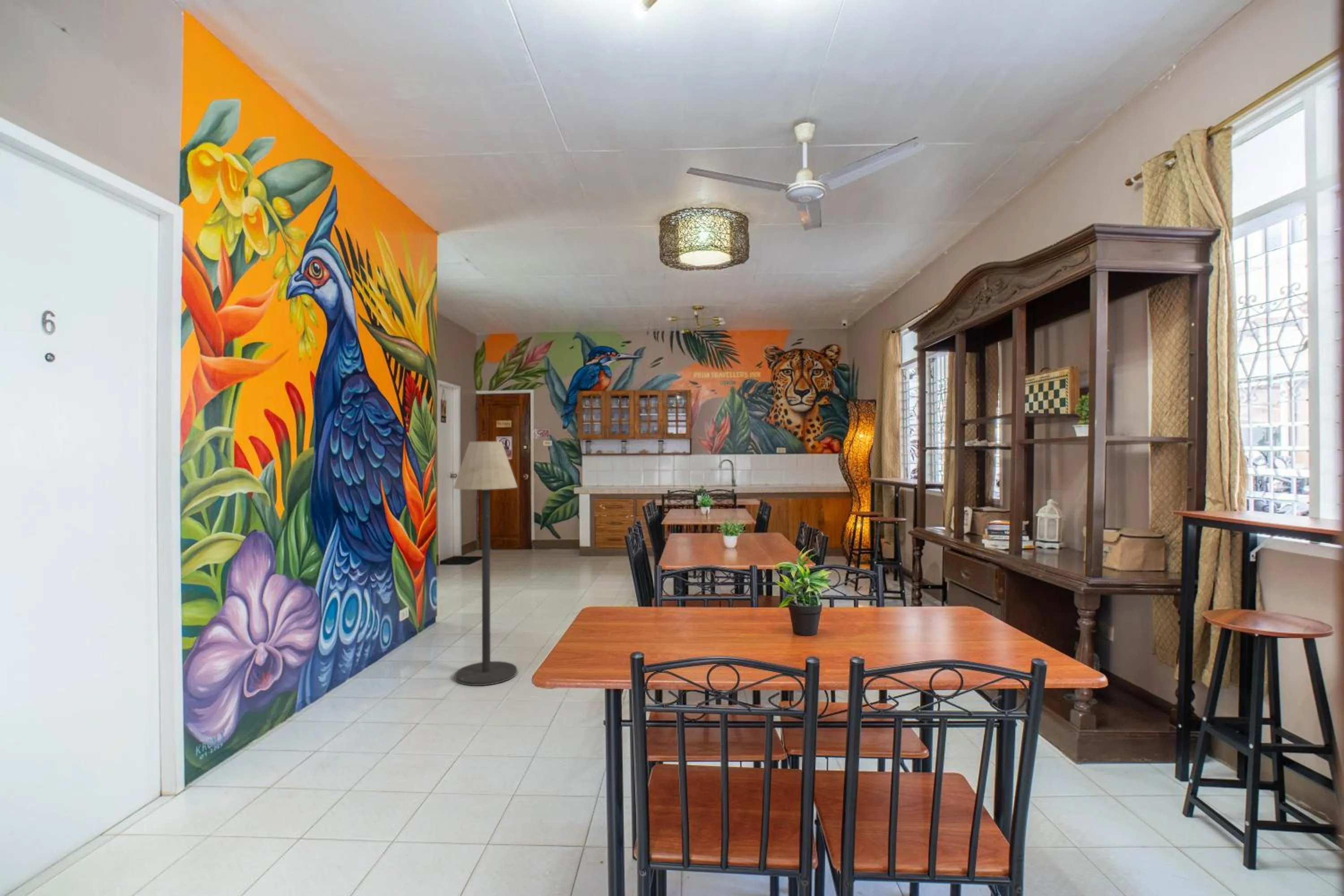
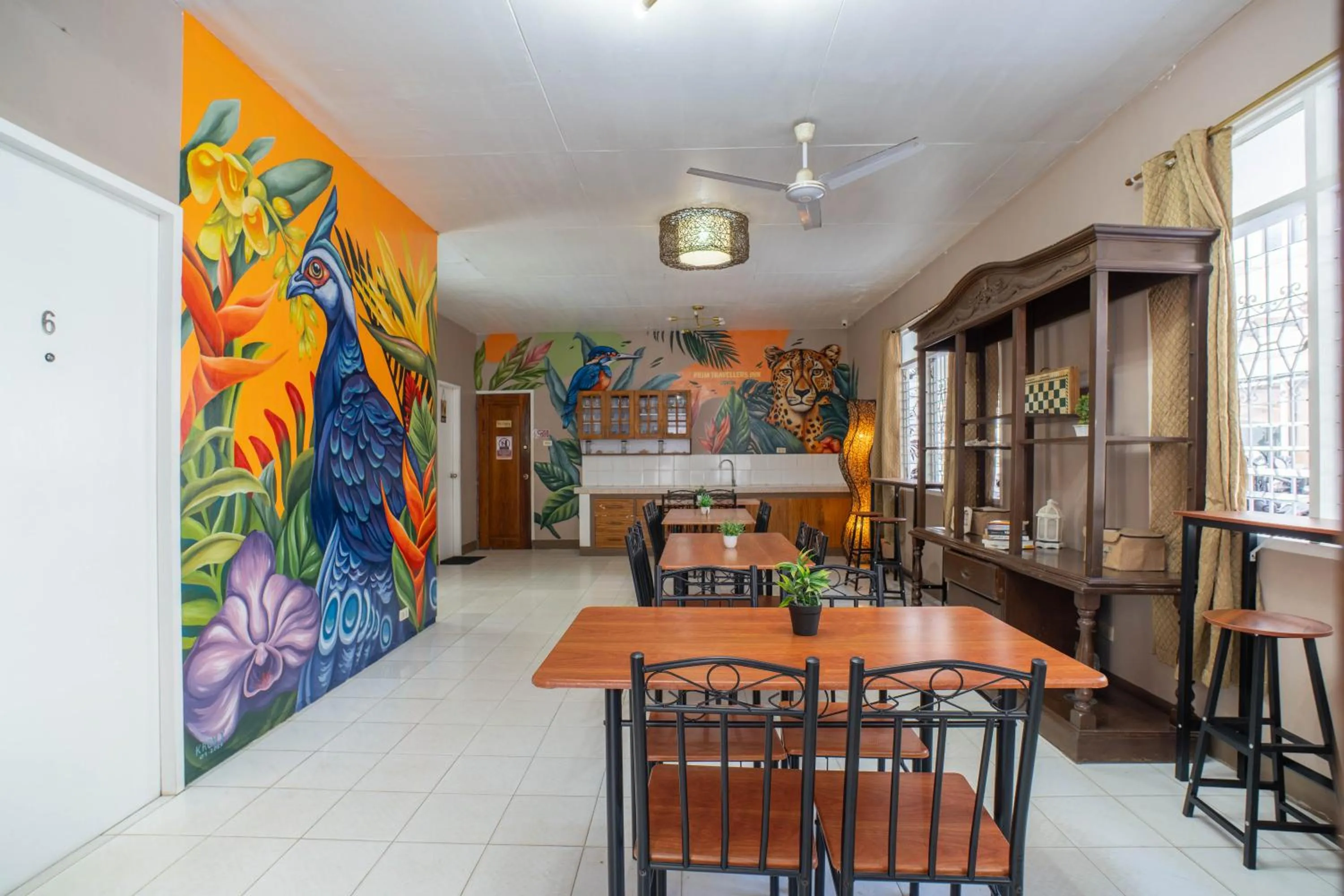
- floor lamp (486, 558)
